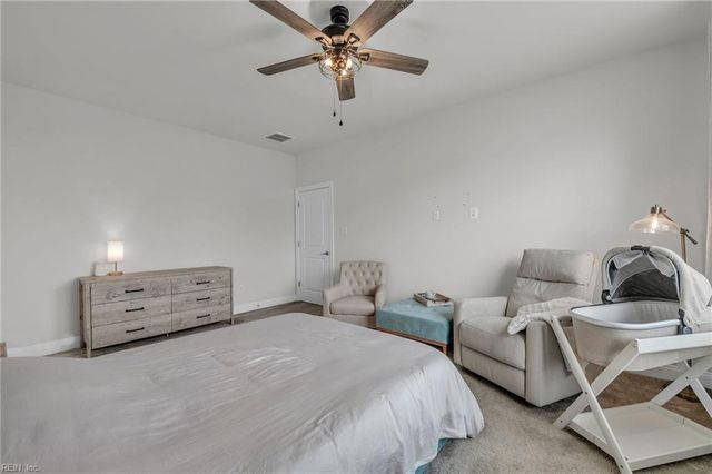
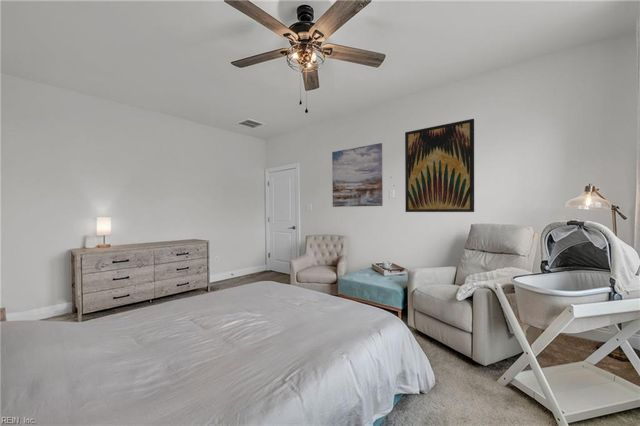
+ wall art (355, 177)
+ wall art (437, 169)
